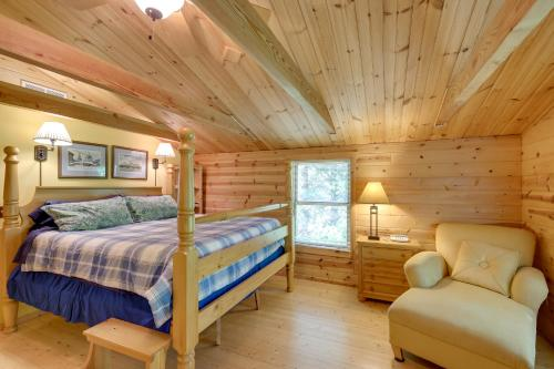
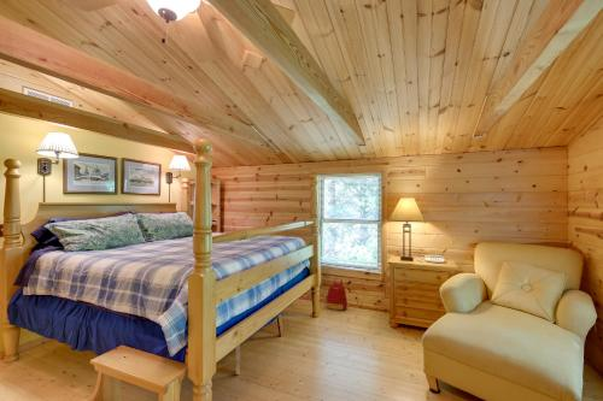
+ backpack (335, 293)
